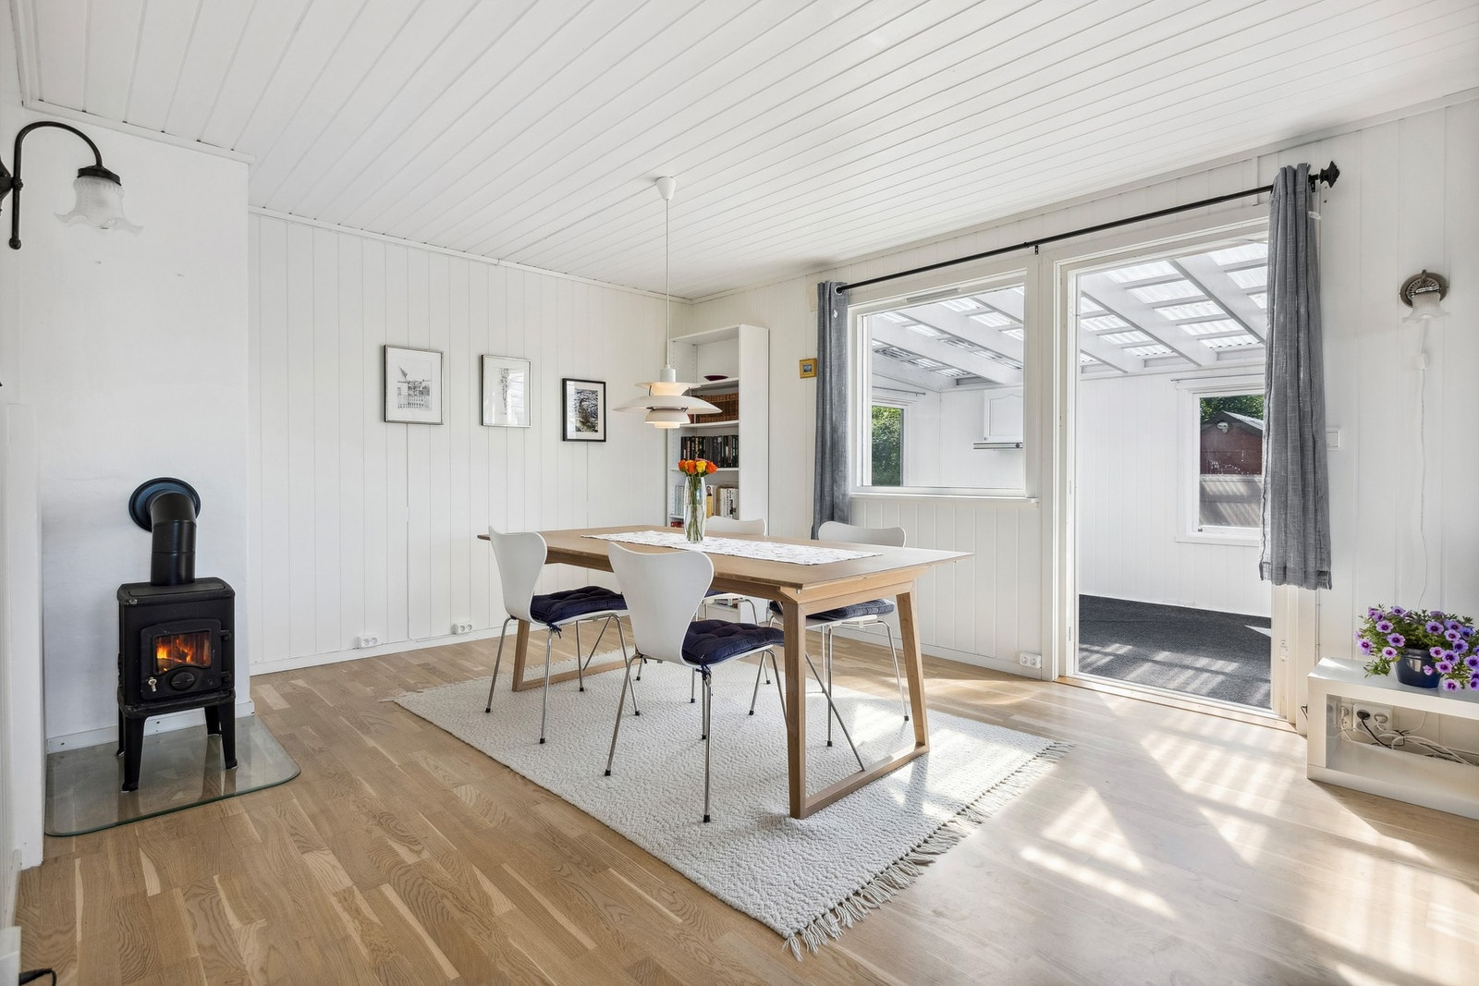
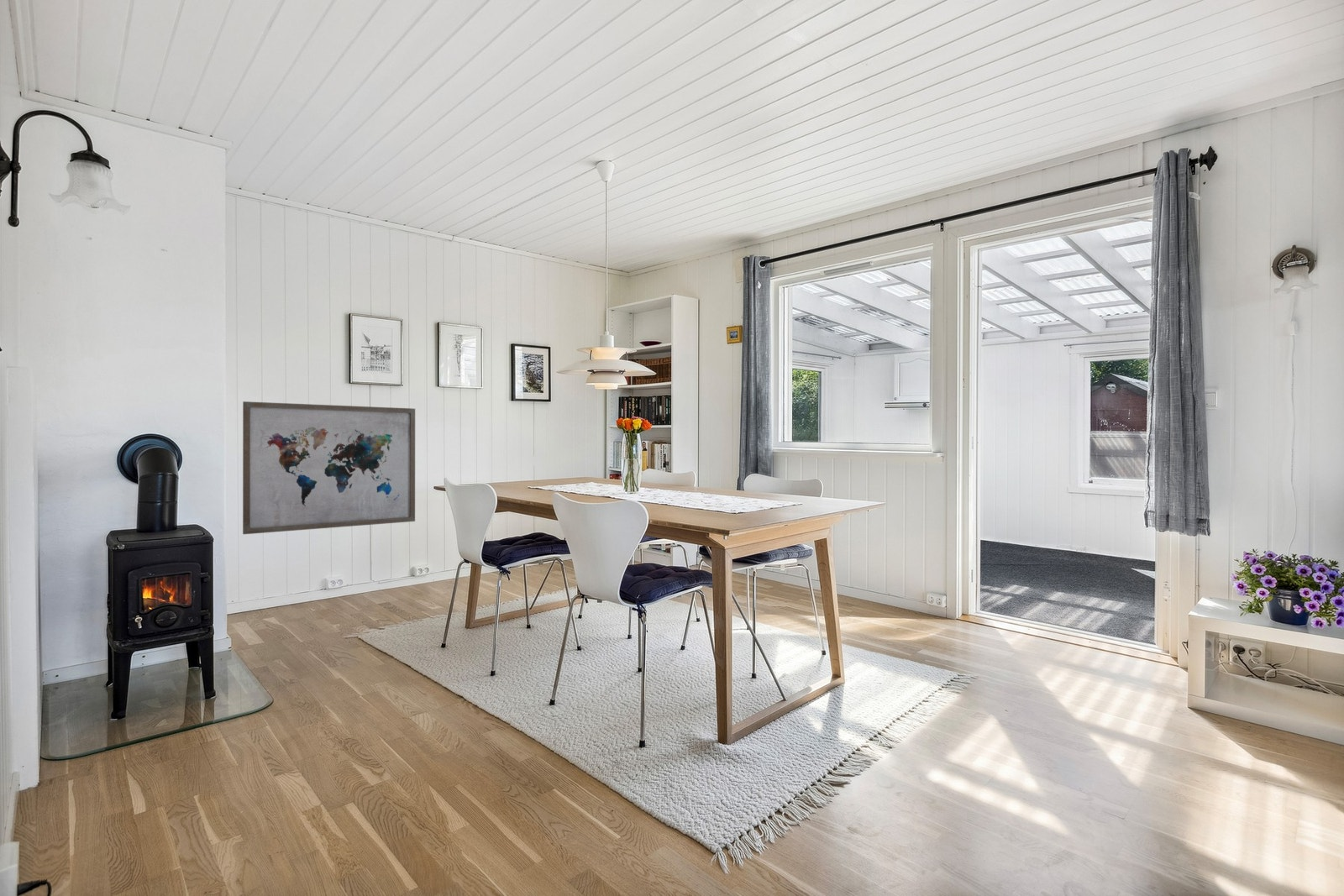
+ wall art (335, 466)
